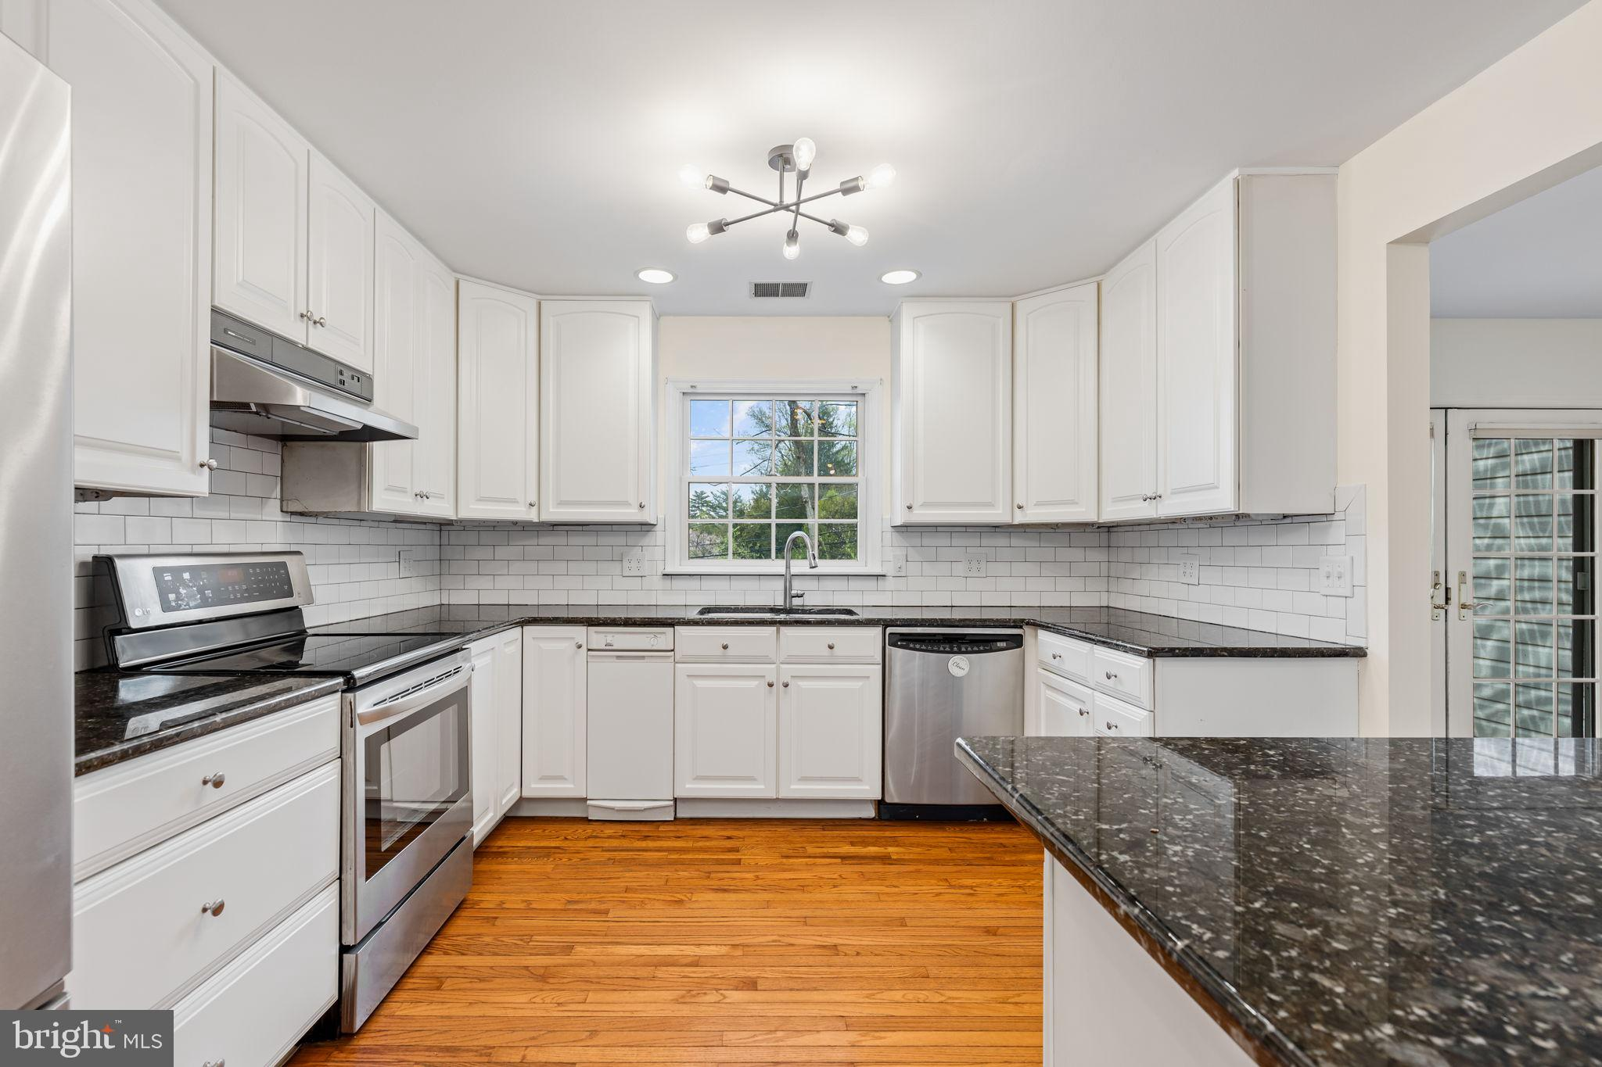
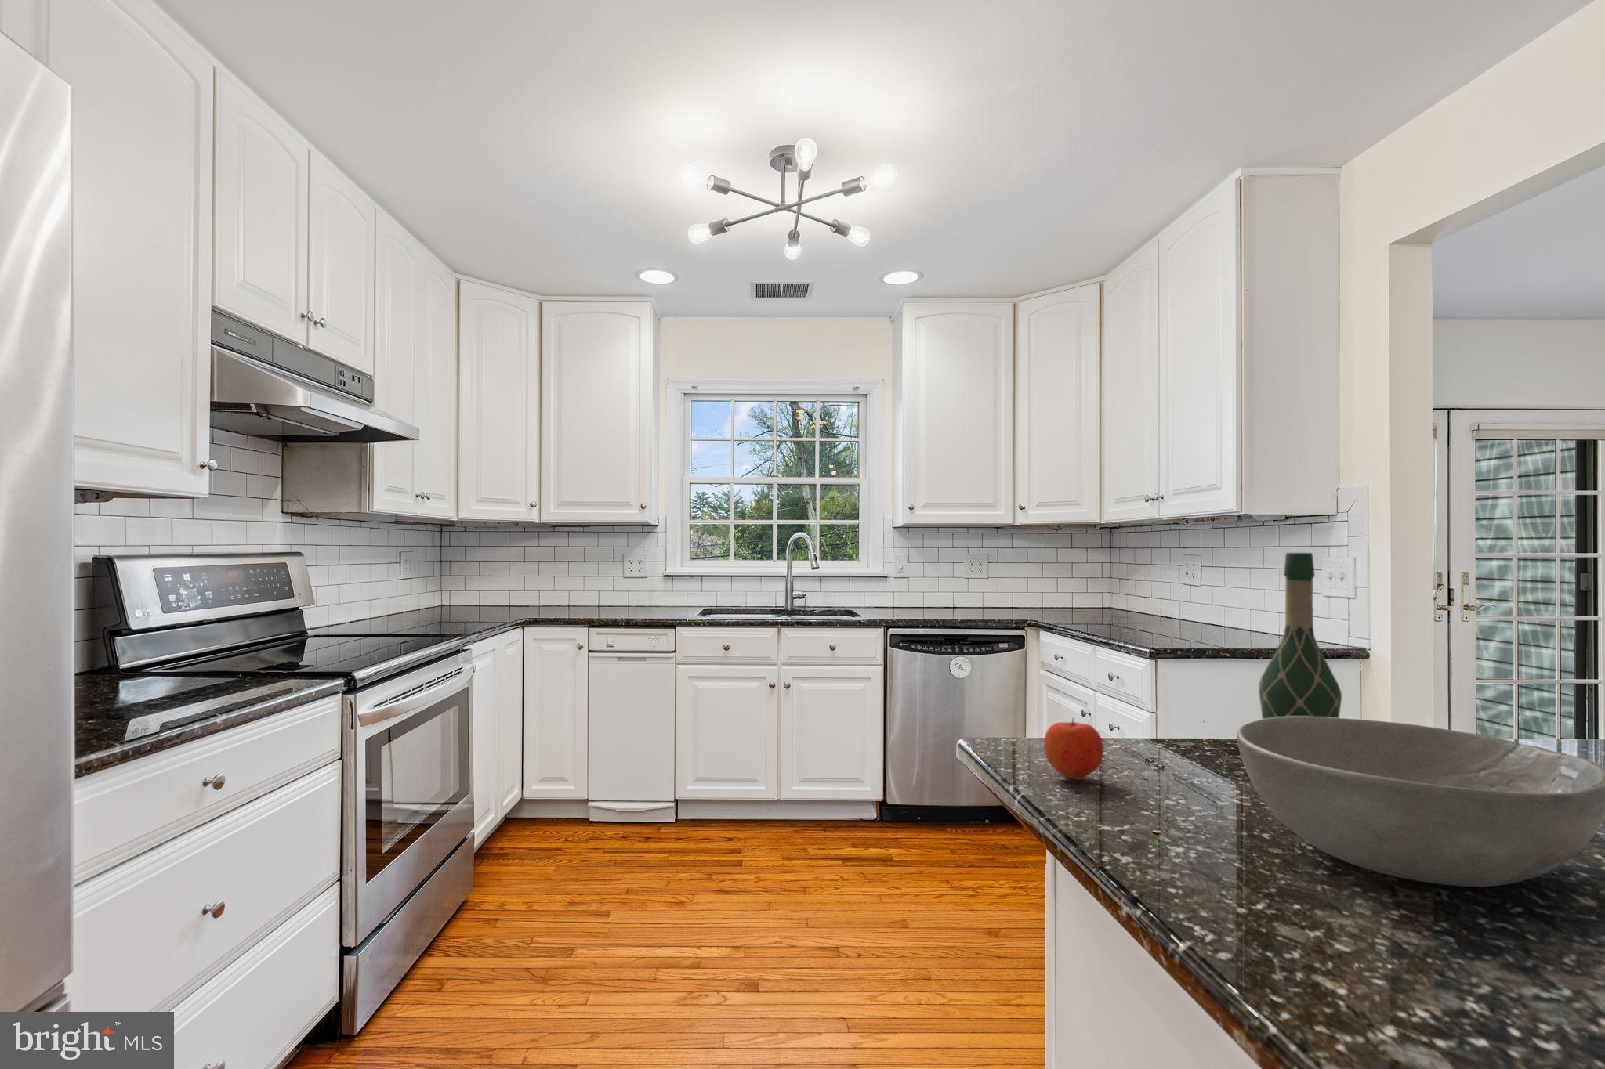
+ bowl (1401, 802)
+ wine bottle (1298, 660)
+ apple (1072, 747)
